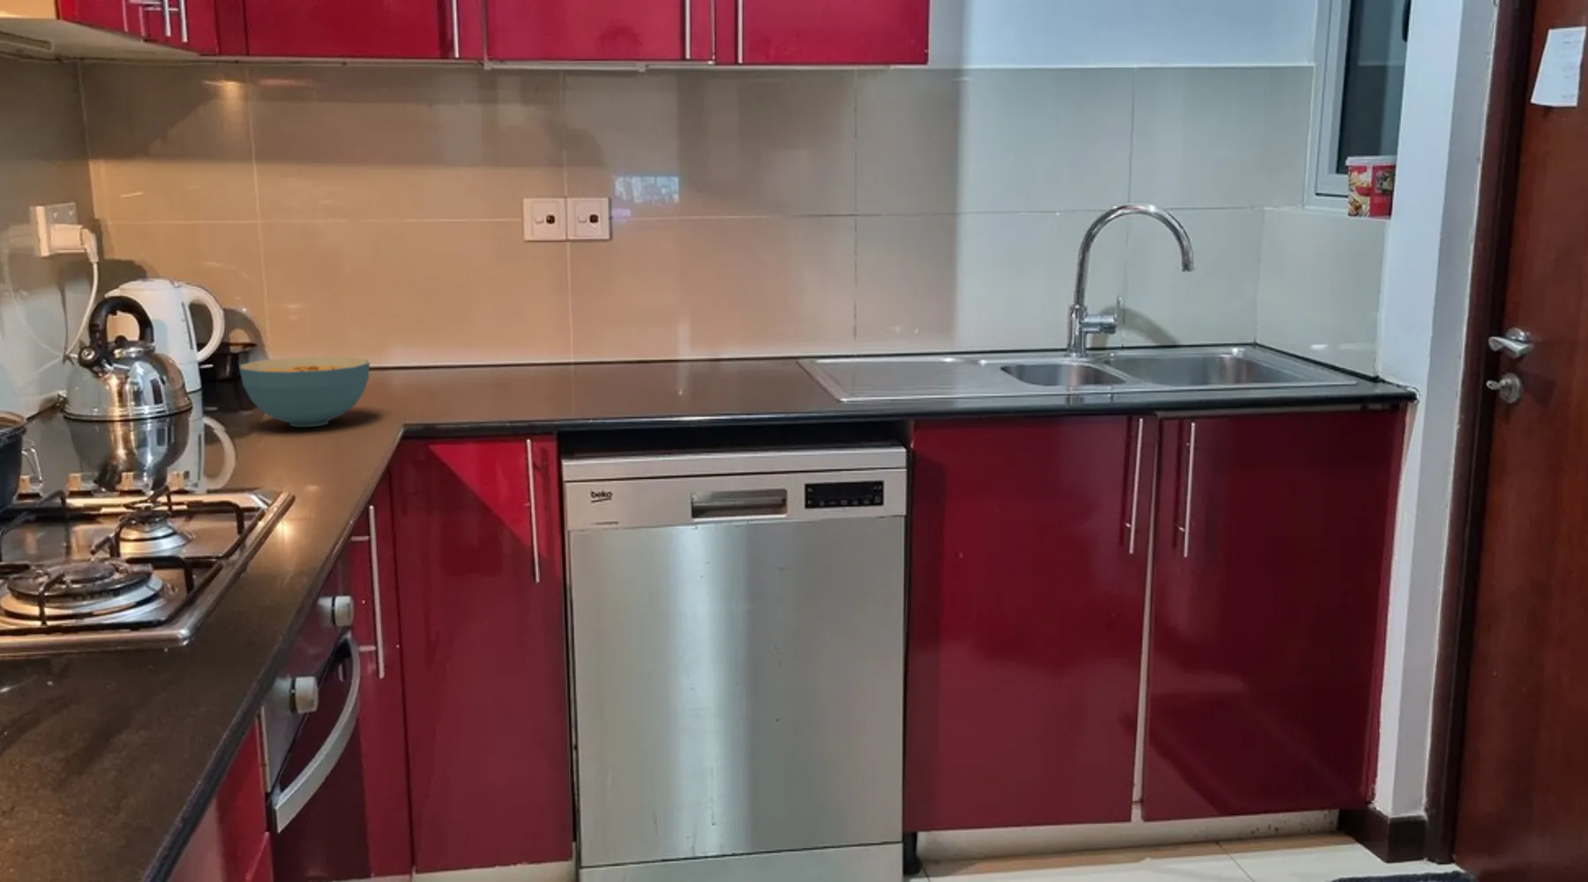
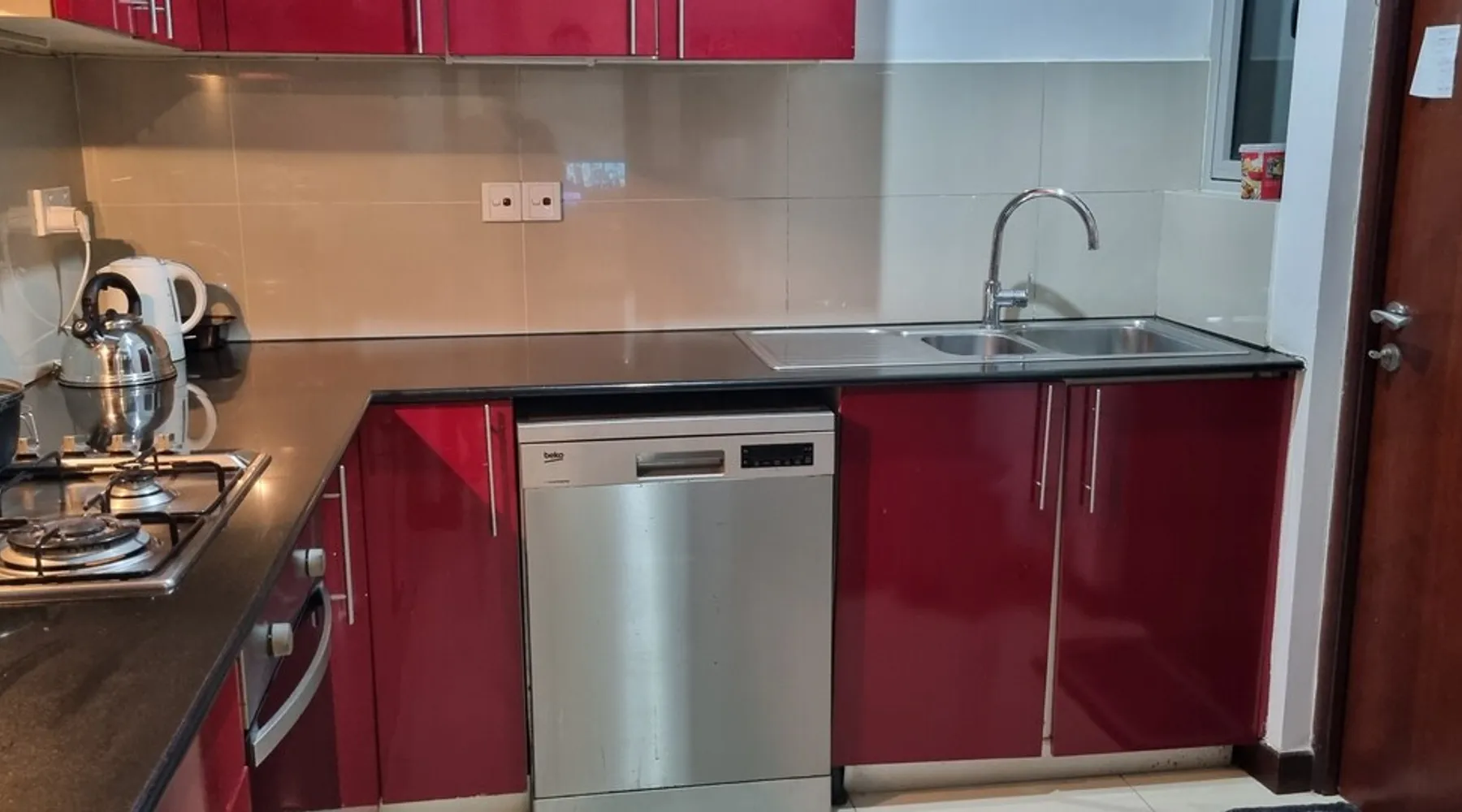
- cereal bowl (307, 393)
